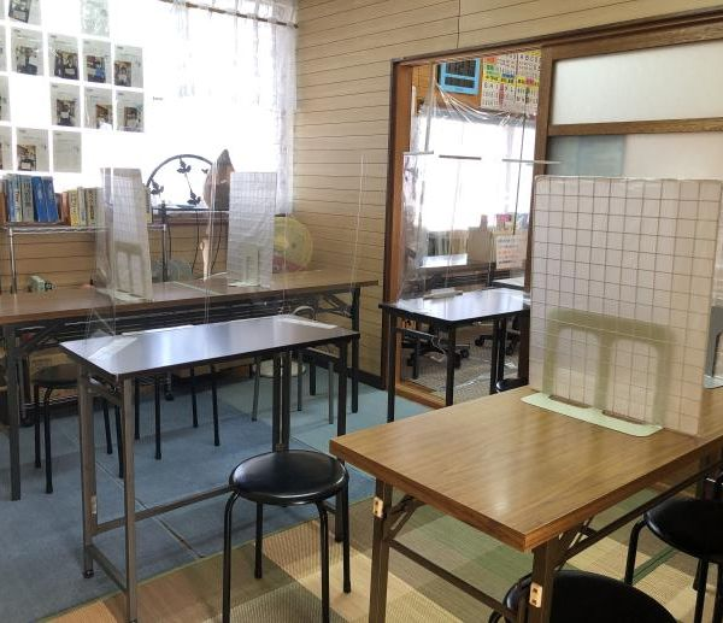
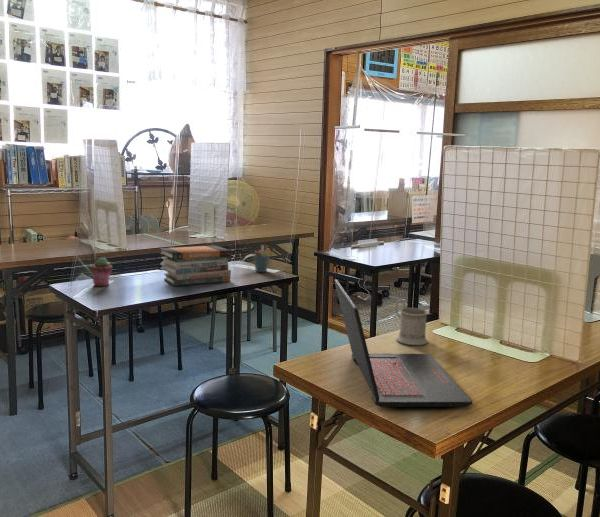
+ potted succulent (101, 271)
+ mug (408, 320)
+ pen holder (261, 258)
+ book stack (195, 264)
+ laptop (397, 354)
